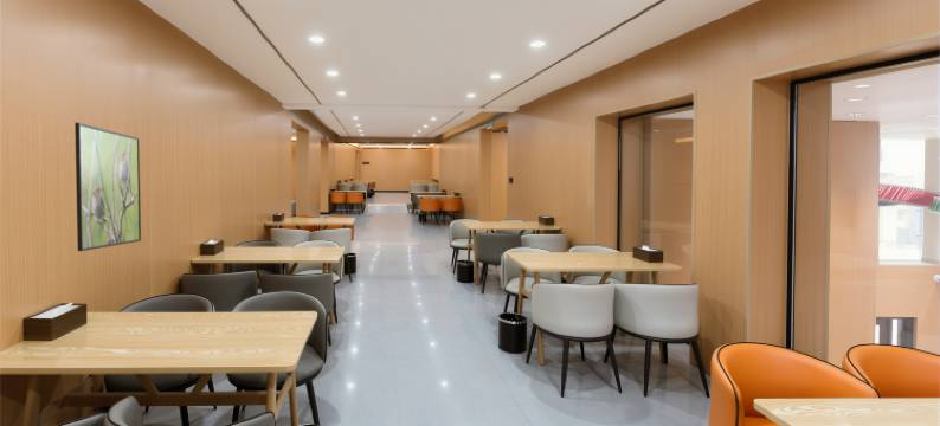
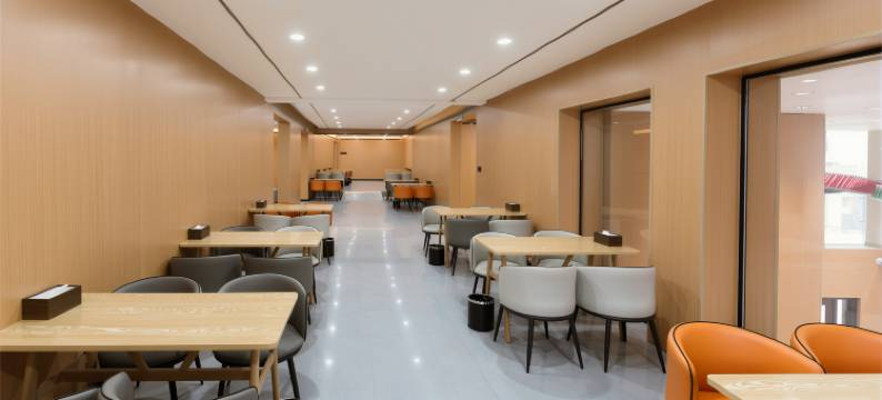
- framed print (111, 188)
